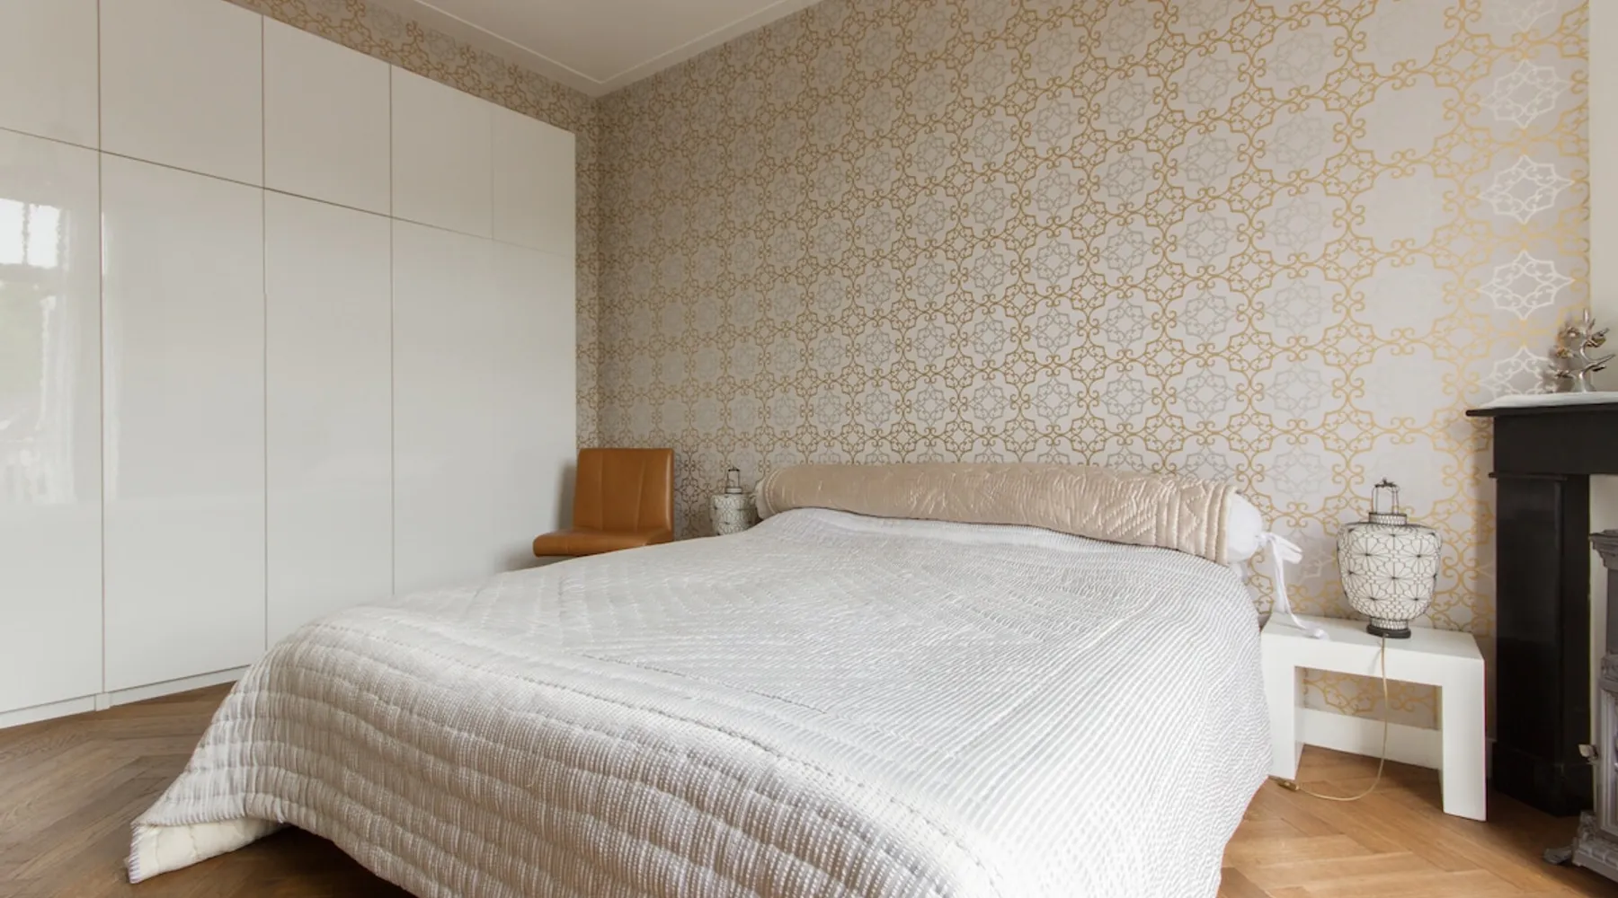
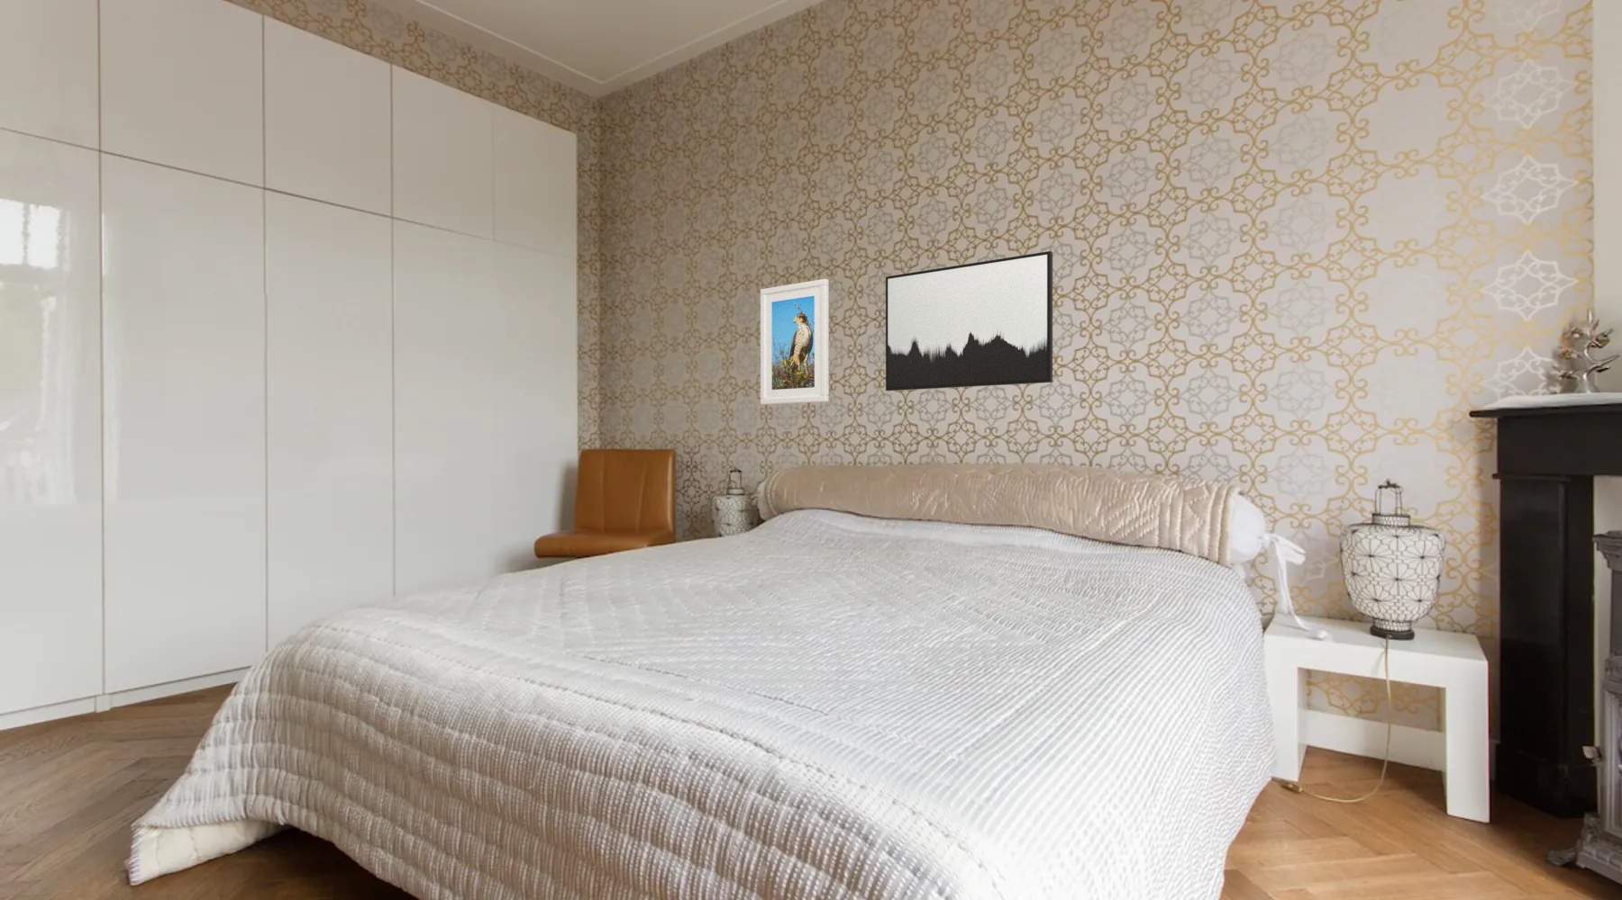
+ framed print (793, 344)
+ wall art (963, 326)
